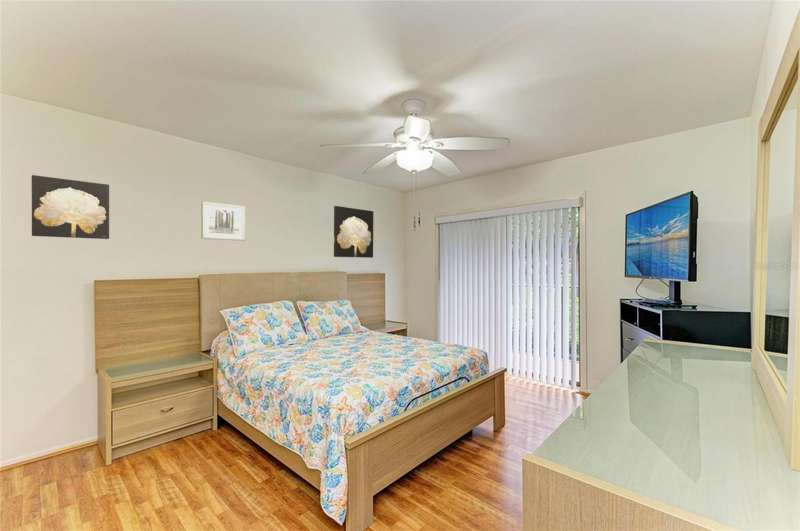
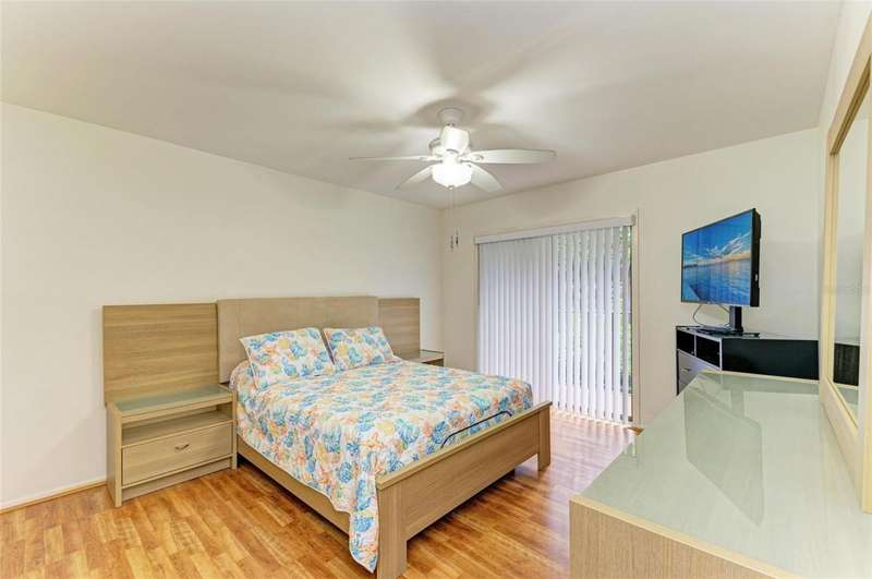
- wall art (72, 209)
- wall art (224, 221)
- wall art (354, 233)
